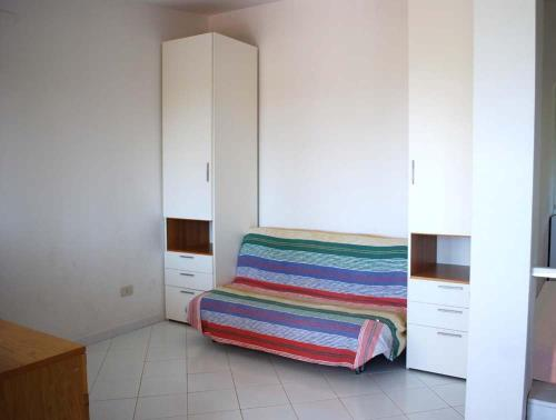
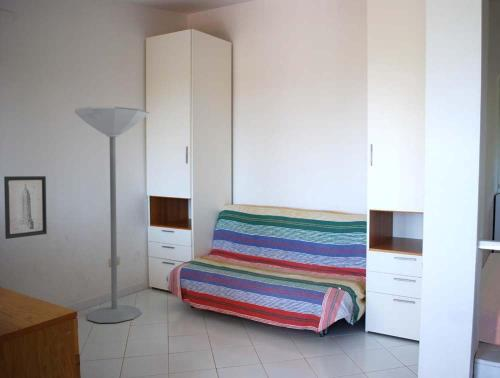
+ wall art (26, 206)
+ floor lamp (113, 213)
